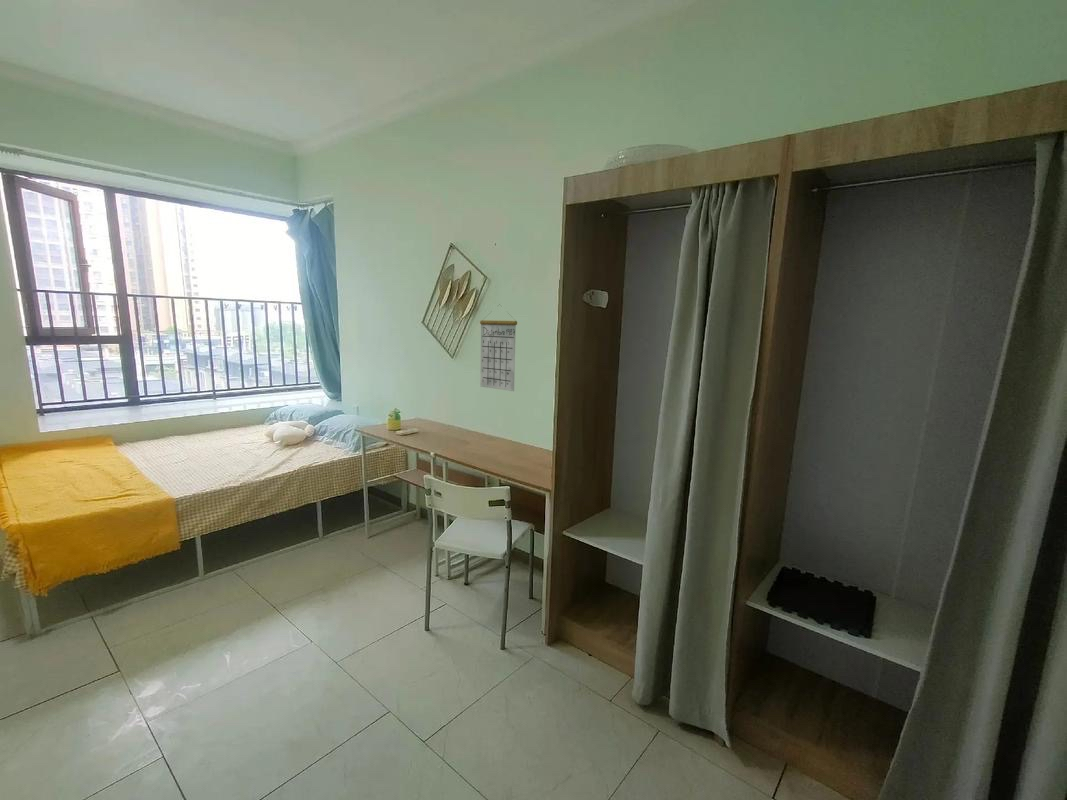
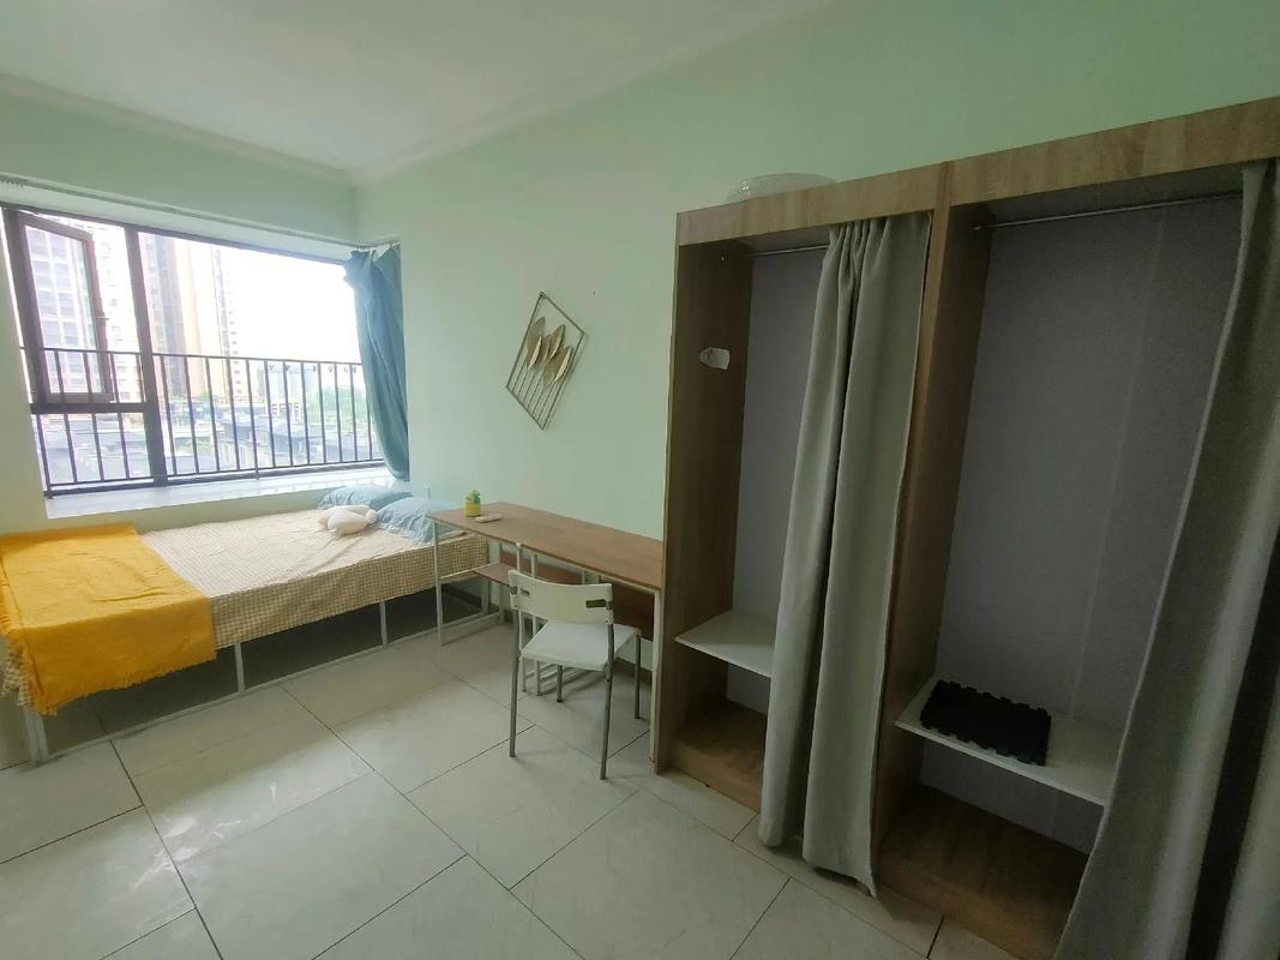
- calendar (497, 347)
